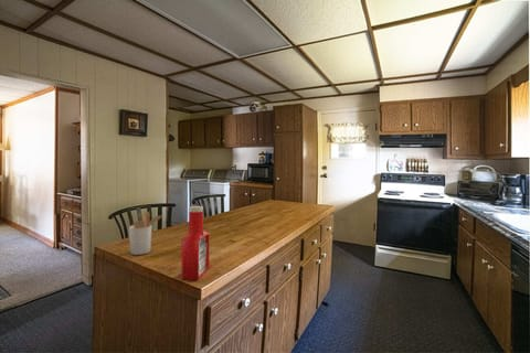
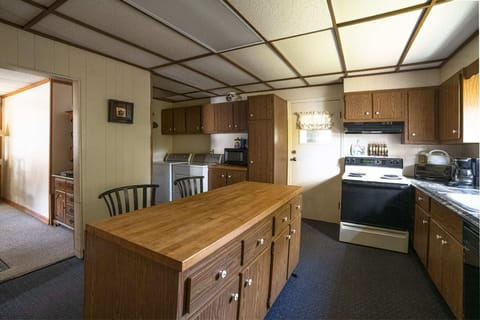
- utensil holder (146, 232)
- soap bottle (195, 239)
